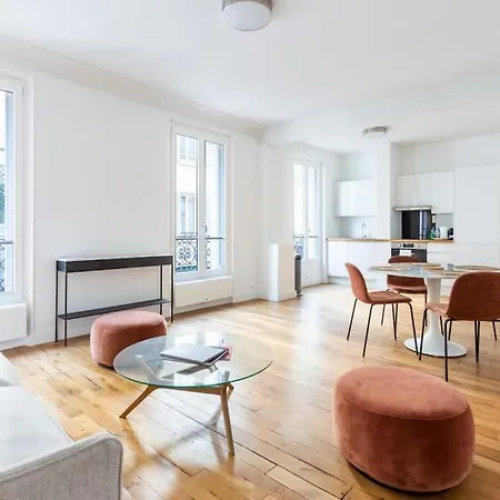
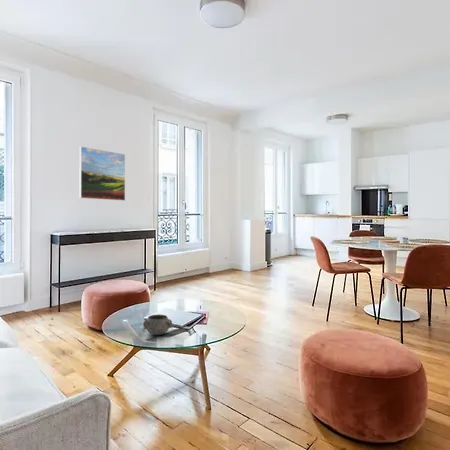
+ decorative bowl (159, 325)
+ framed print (103, 175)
